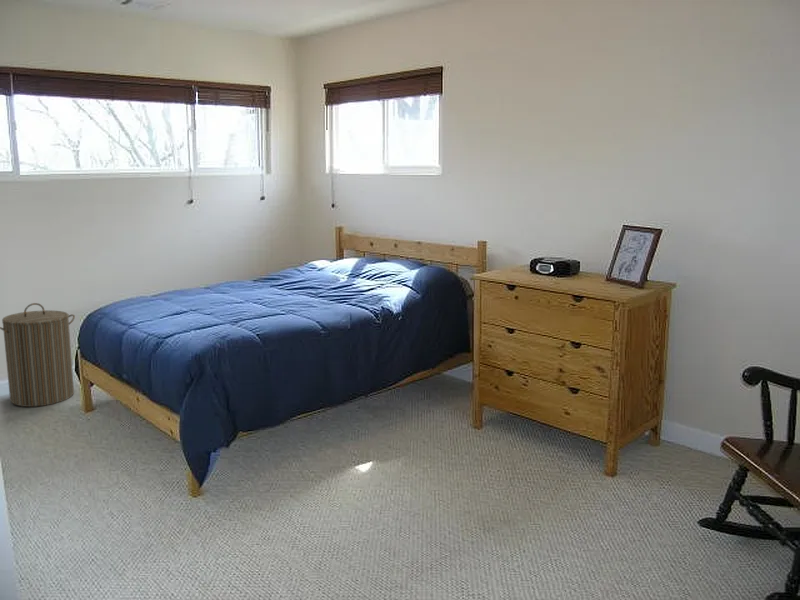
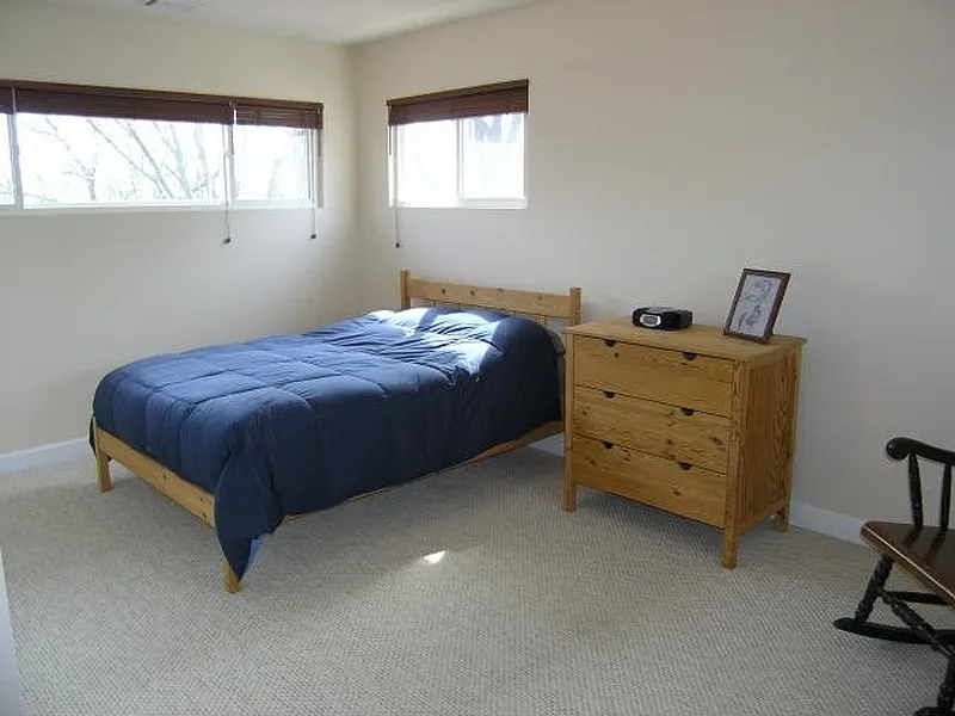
- laundry hamper (39, 350)
